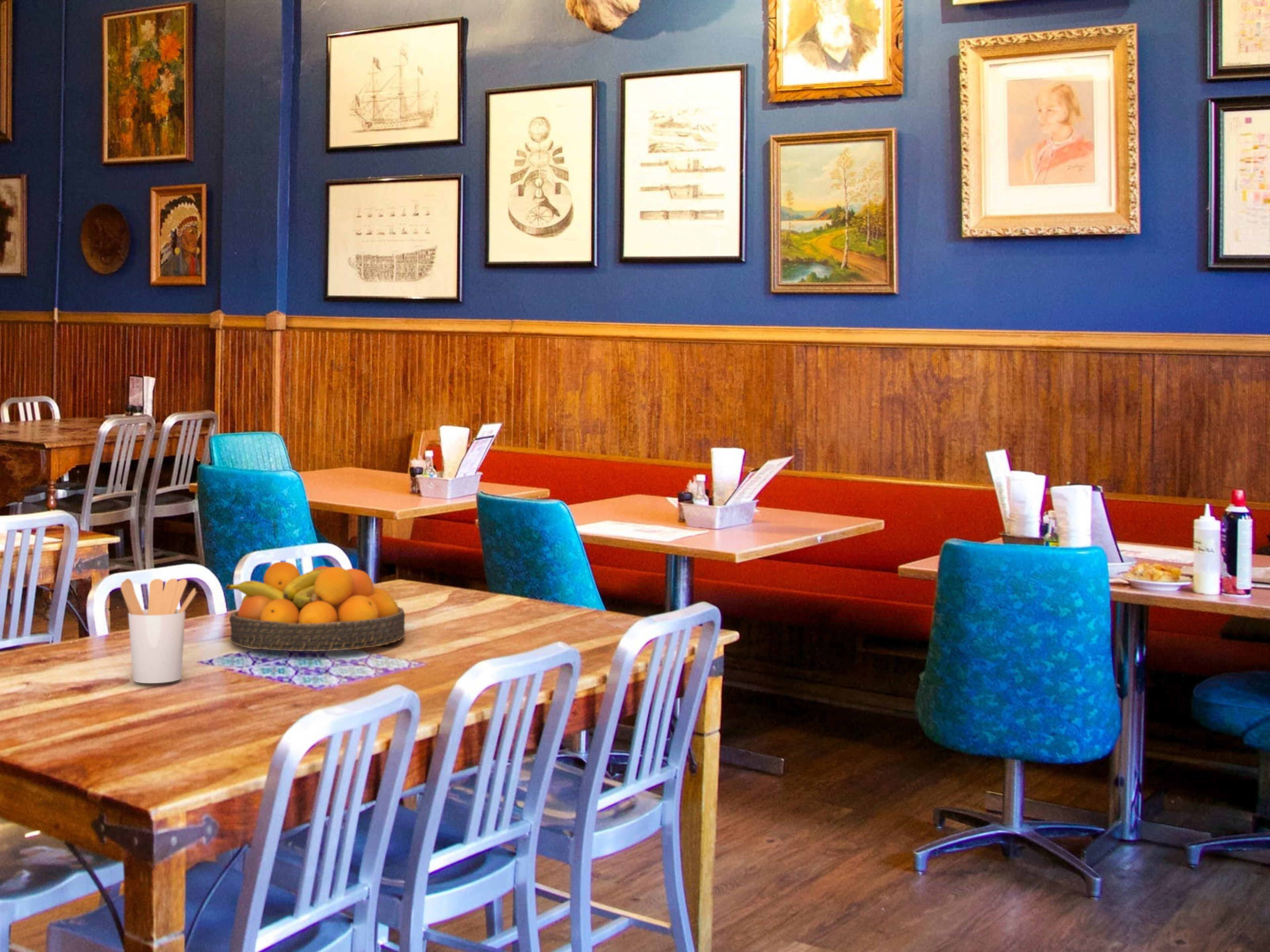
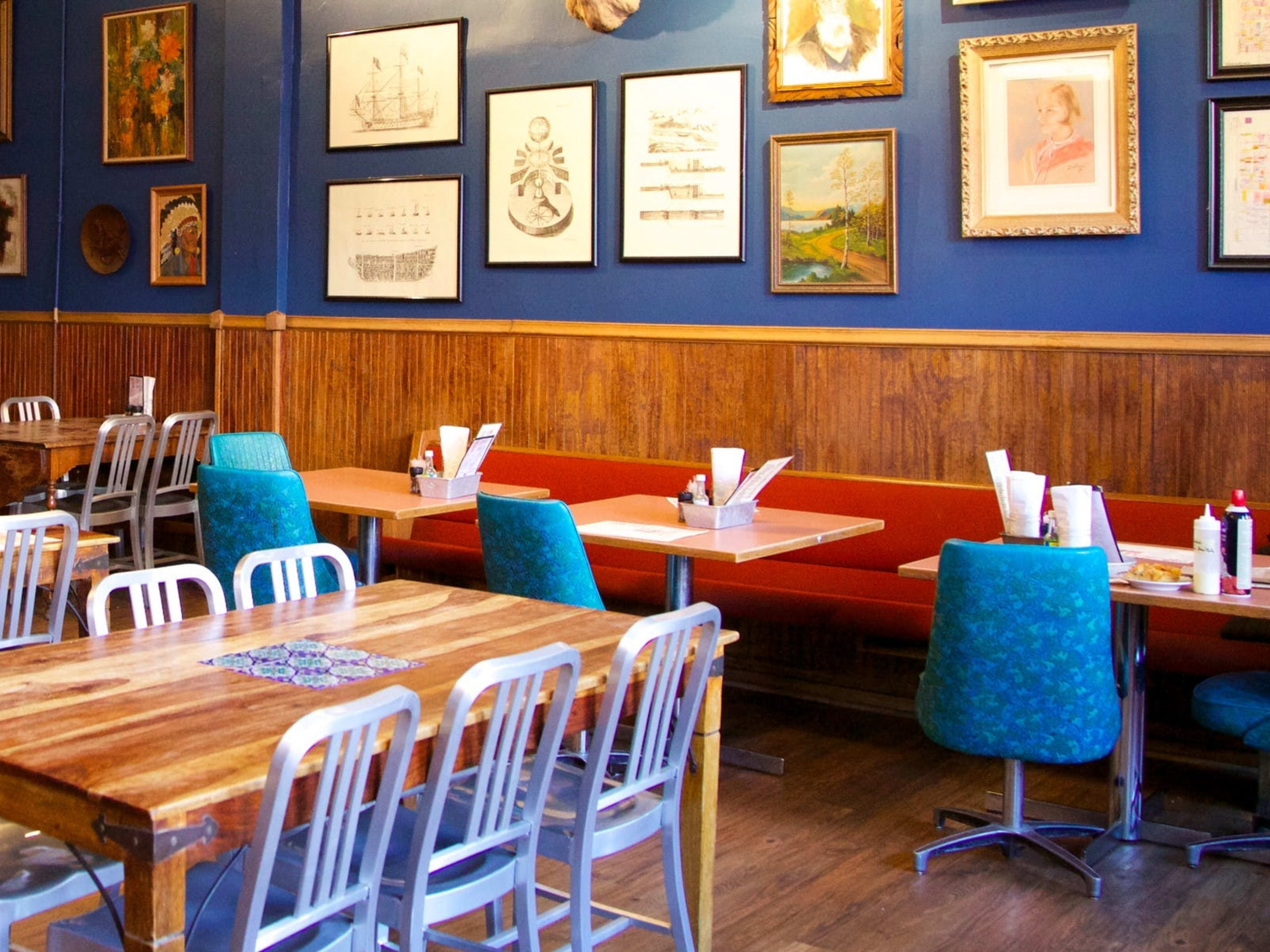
- utensil holder (160, 627)
- fruit bowl (319, 601)
